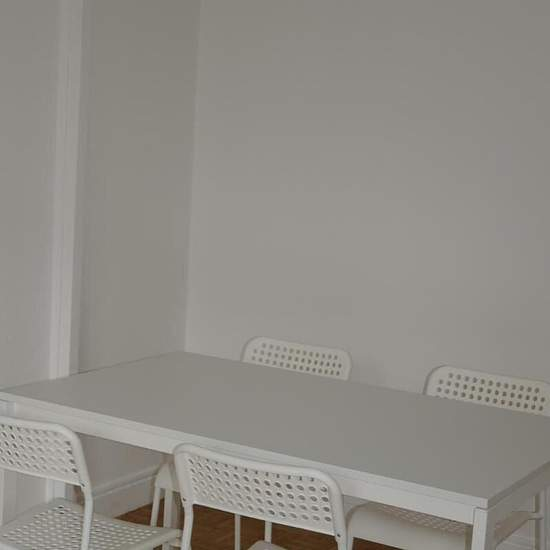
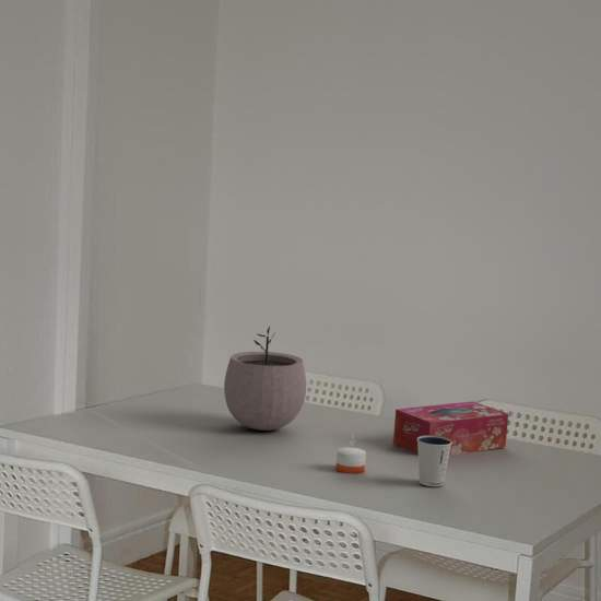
+ plant pot (266, 377)
+ tissue box (450, 428)
+ dixie cup (433, 461)
+ candle (351, 450)
